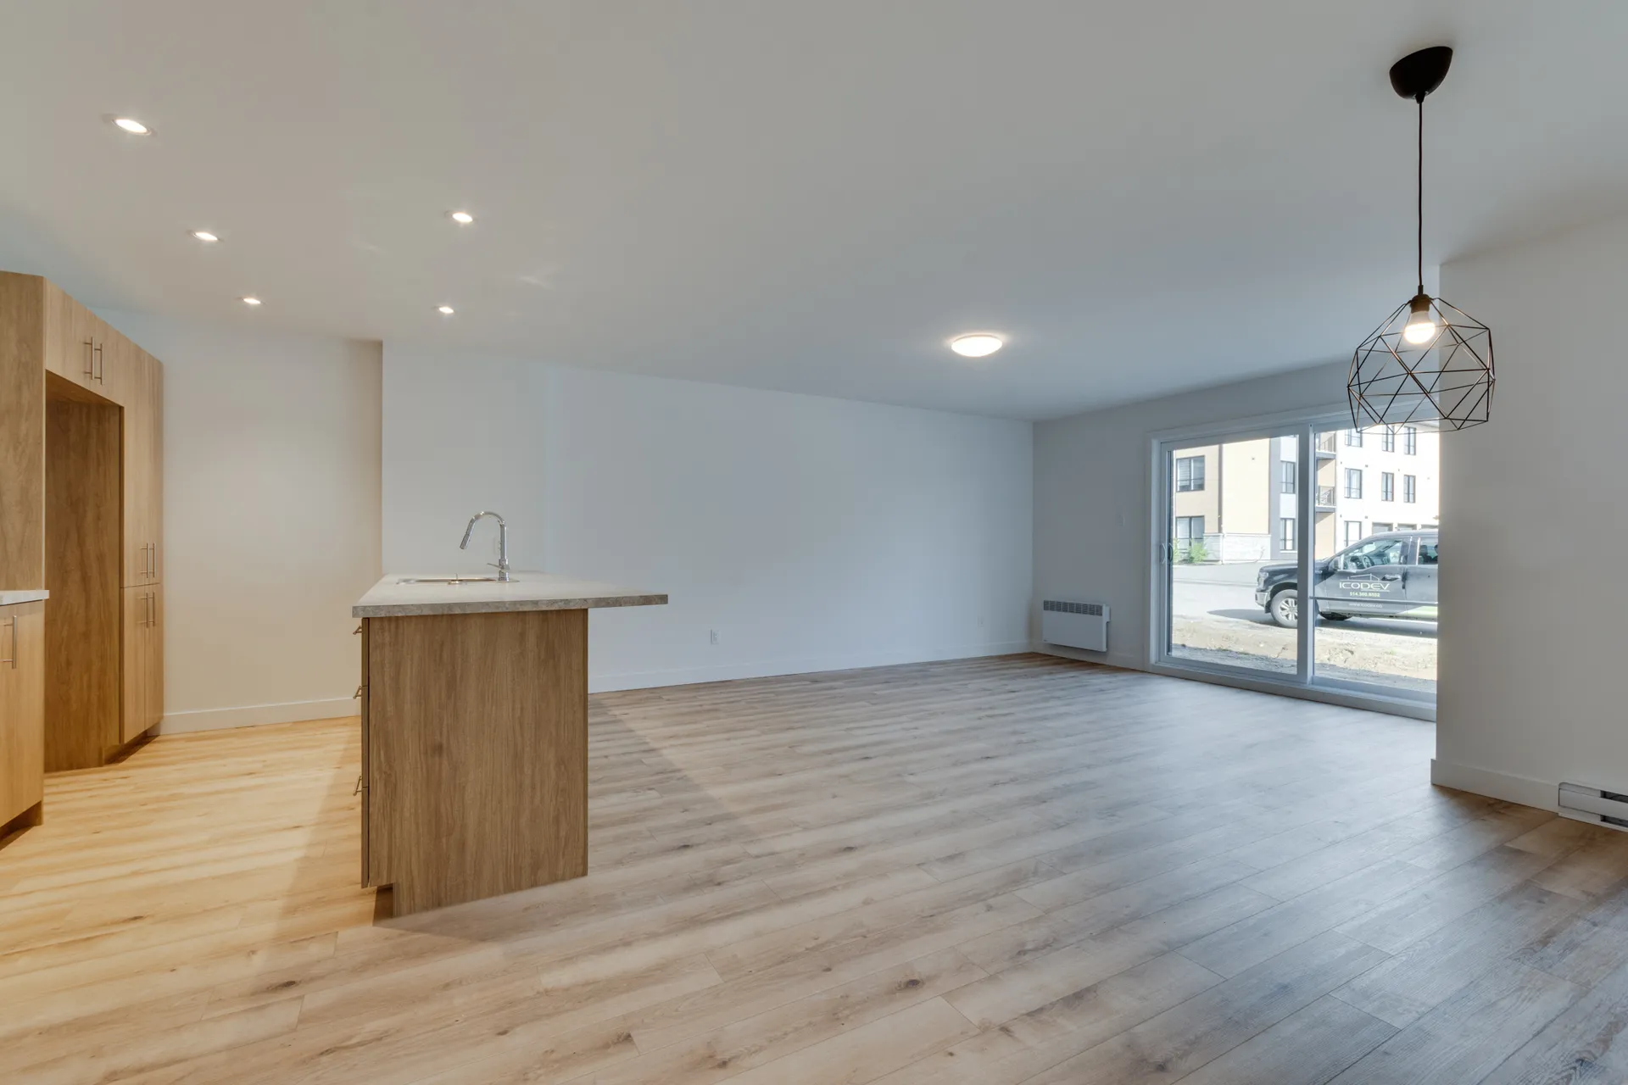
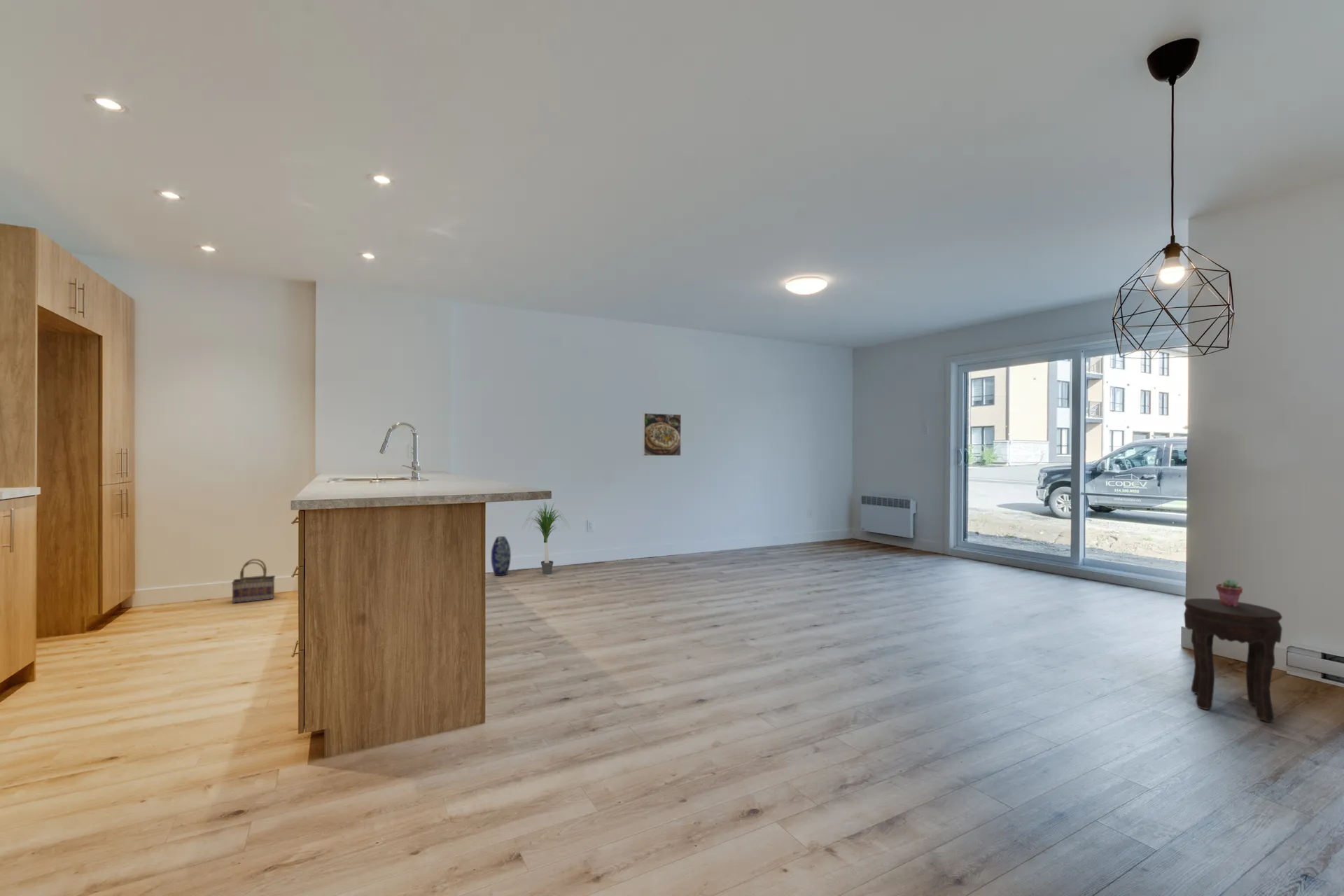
+ basket (253, 580)
+ potted succulent (1229, 591)
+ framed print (662, 435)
+ vase (500, 555)
+ side table (1231, 641)
+ potted plant (545, 536)
